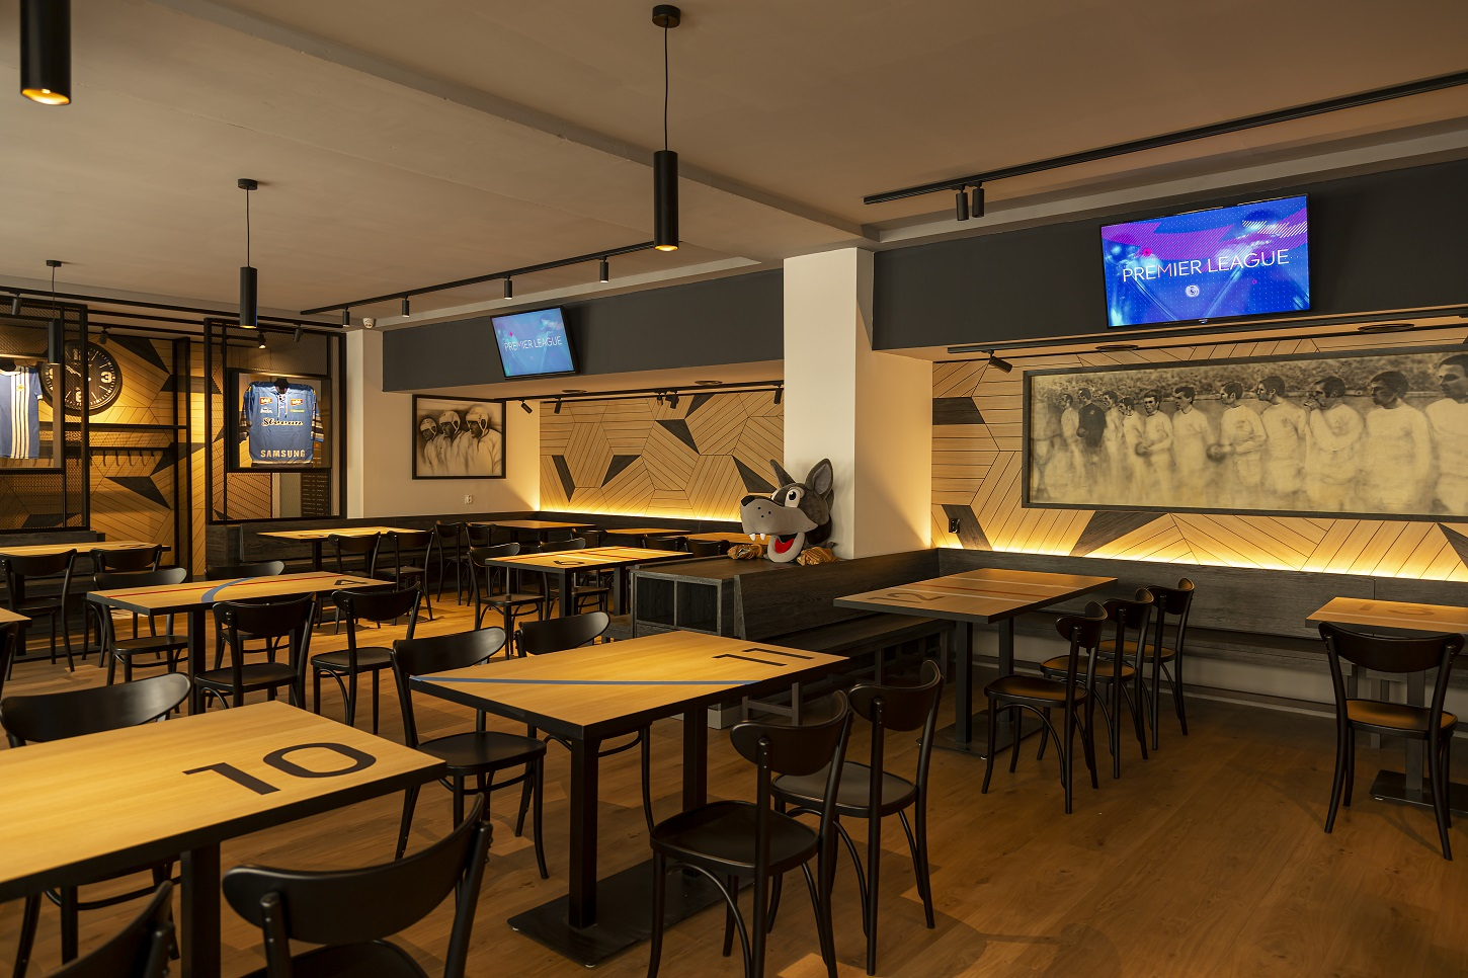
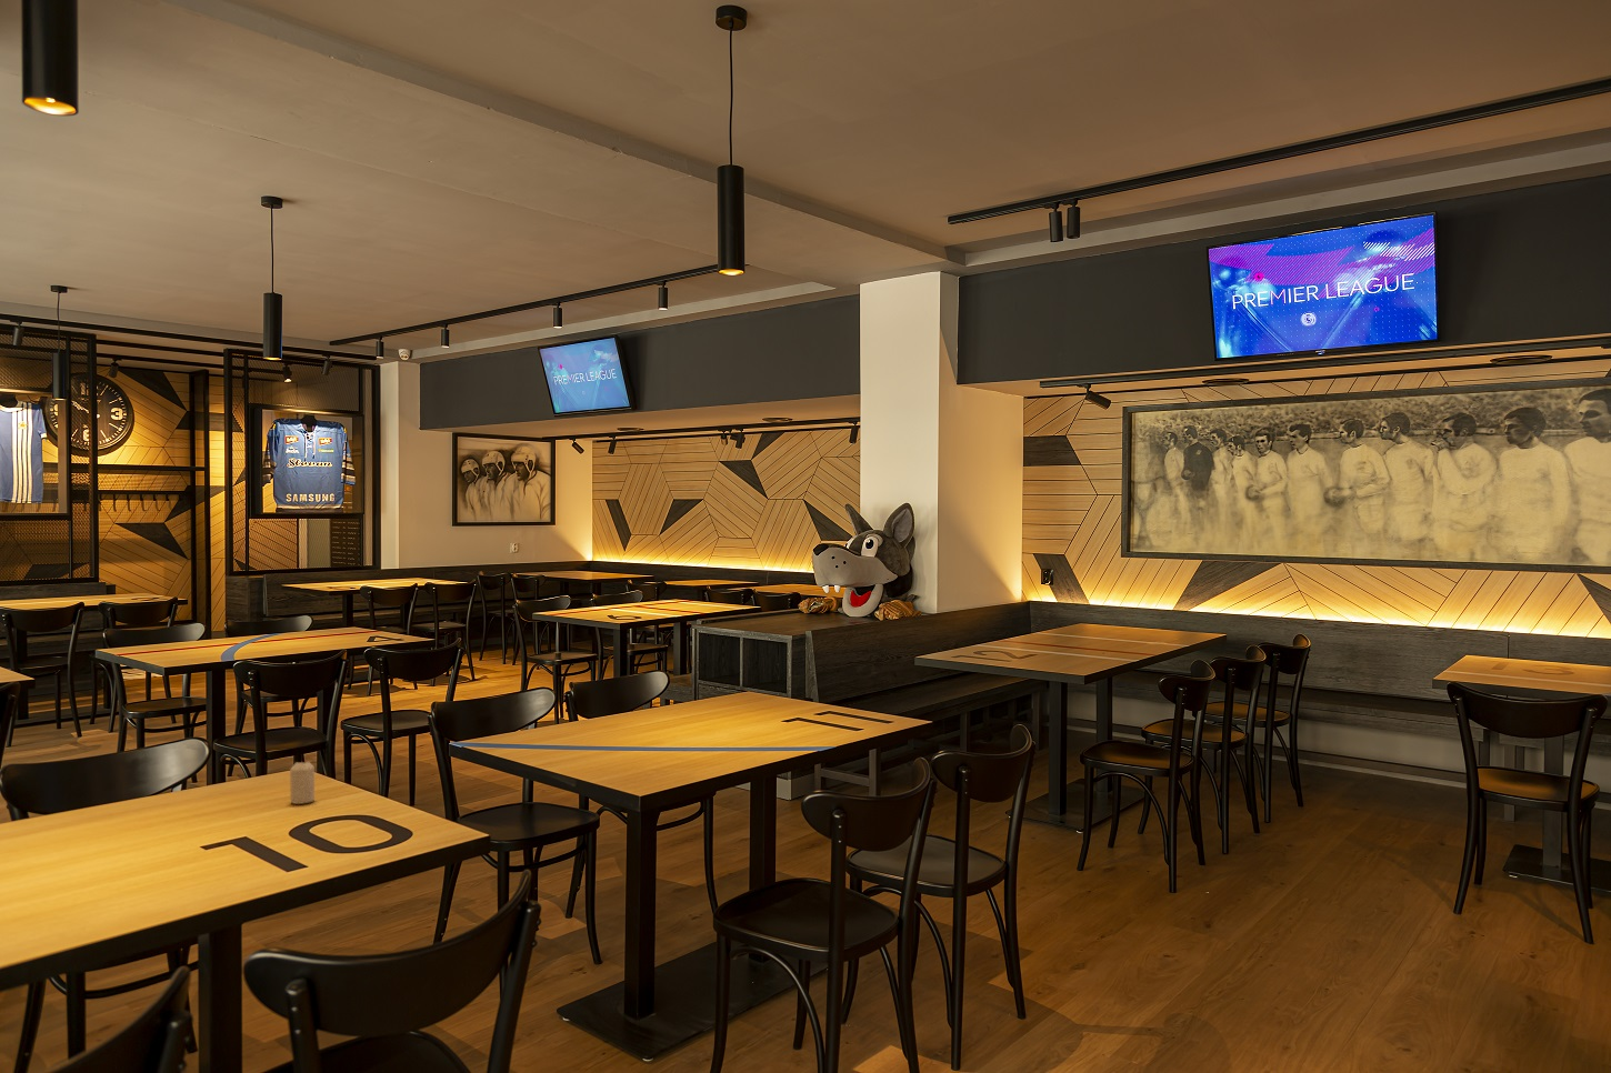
+ candle (302, 781)
